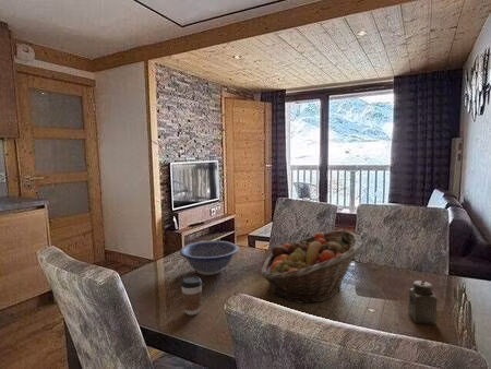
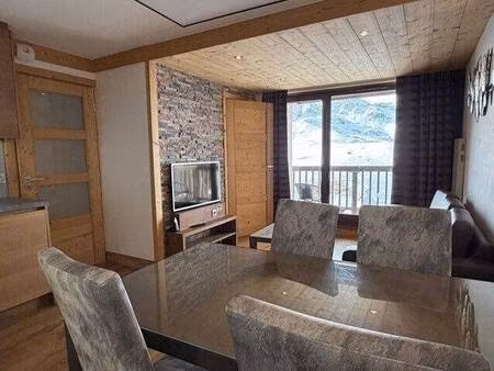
- decorative bowl (209, 259)
- coffee cup (191, 295)
- salt shaker (422, 300)
- fruit basket (310, 260)
